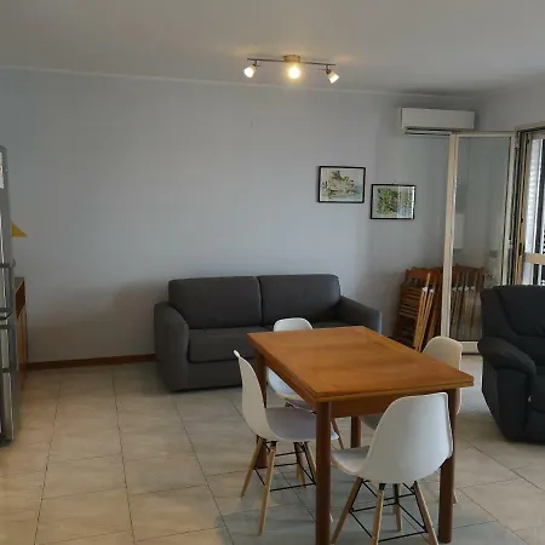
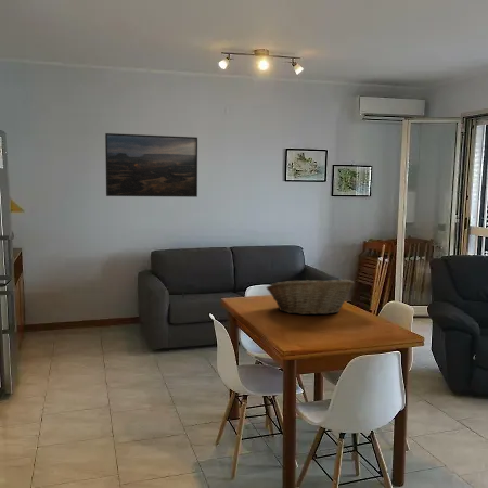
+ fruit basket (309, 292)
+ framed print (152, 166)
